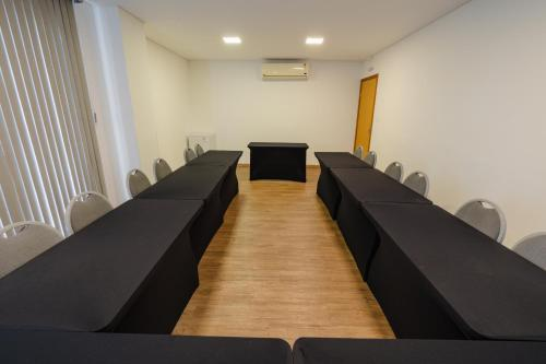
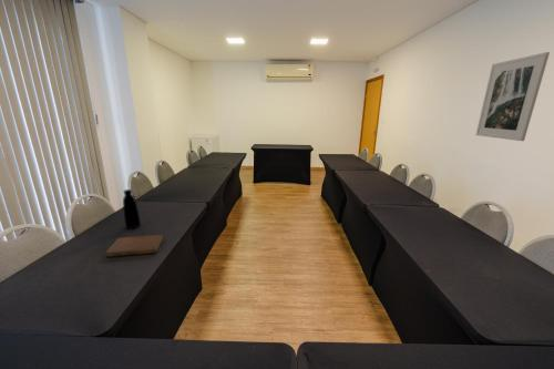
+ bottle (130, 208)
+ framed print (506, 100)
+ notebook (136, 245)
